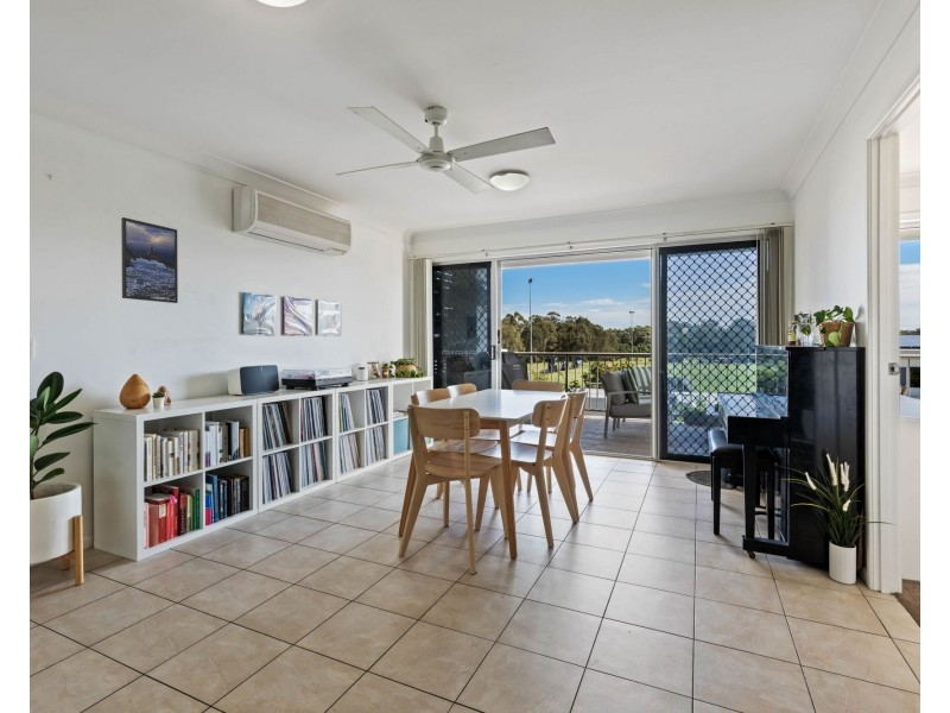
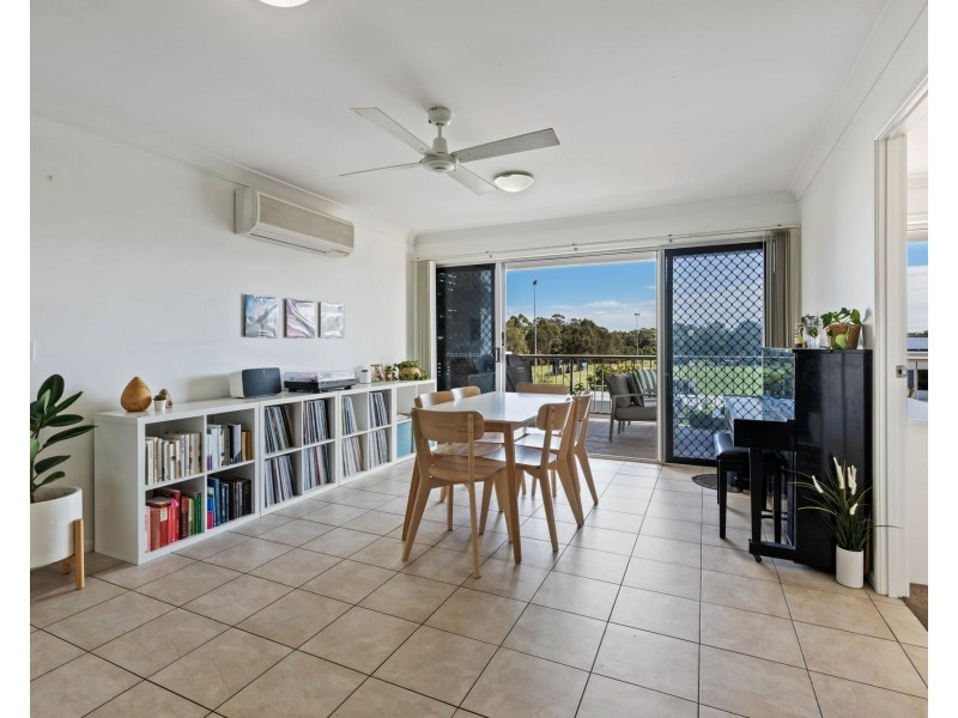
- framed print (151, 261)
